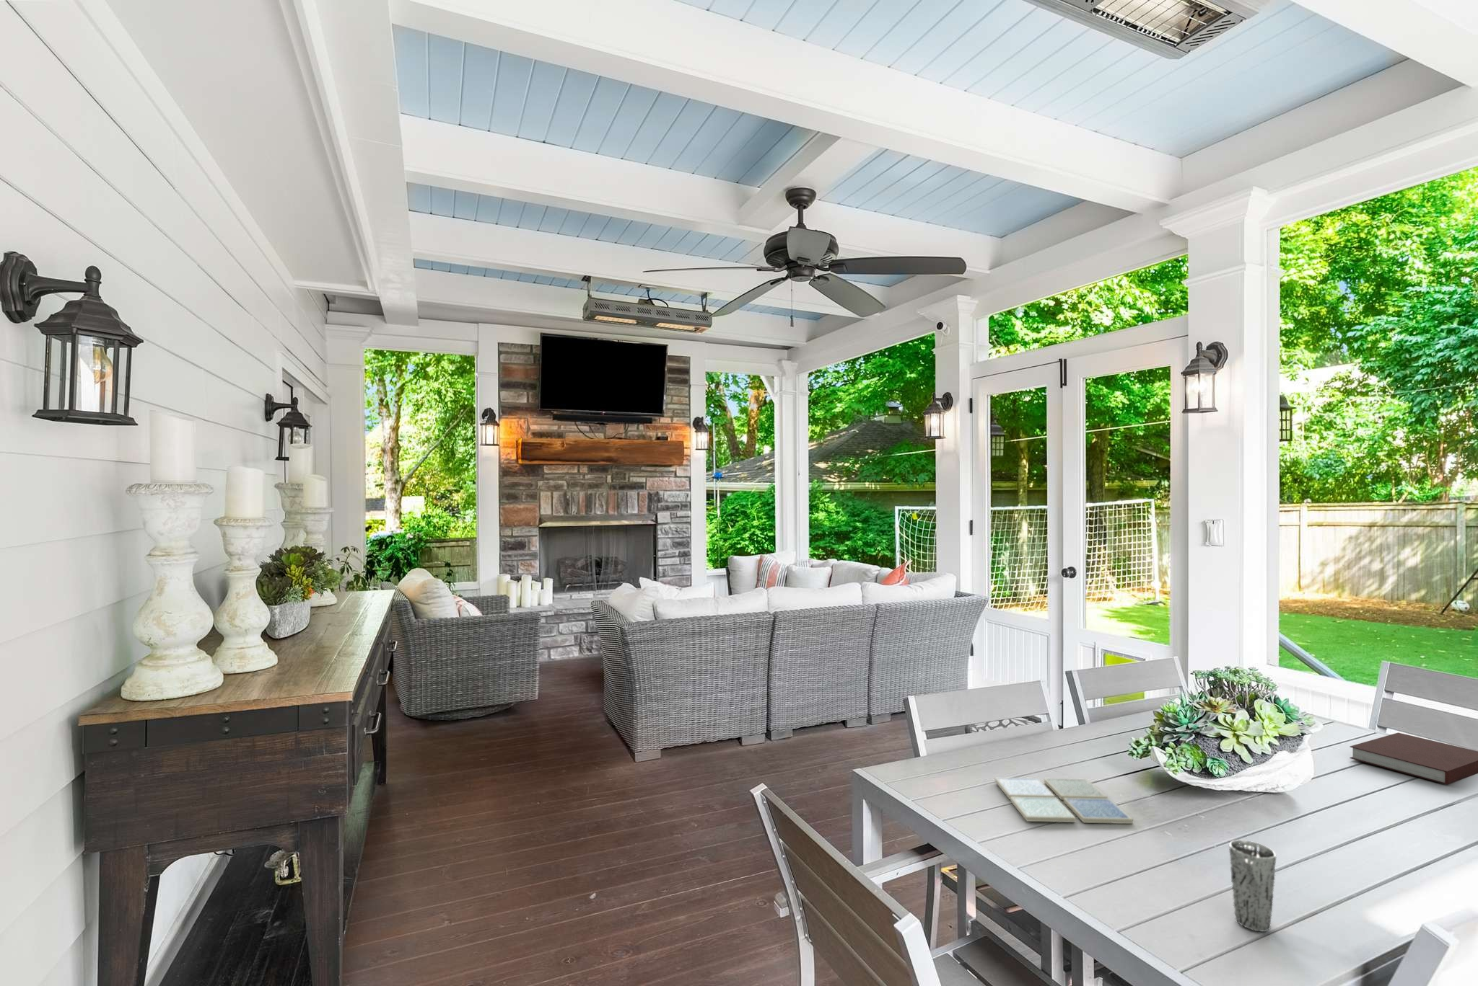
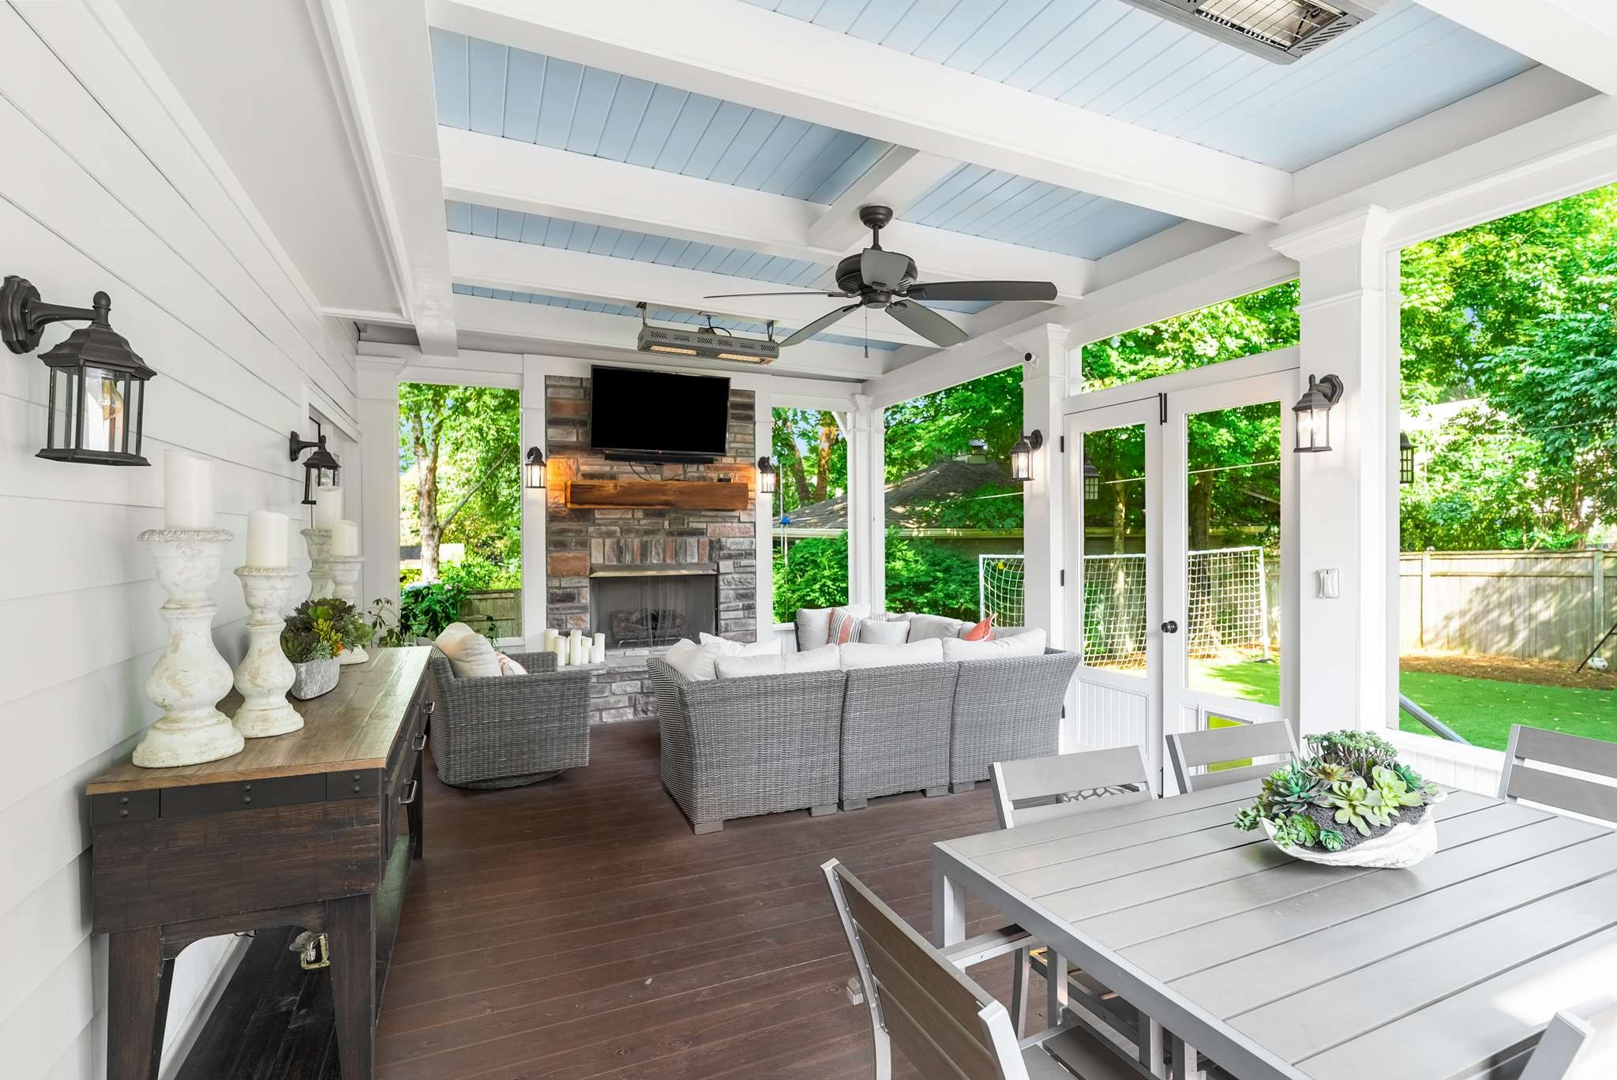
- drink coaster (1059, 798)
- notebook (1421, 756)
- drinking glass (1252, 886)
